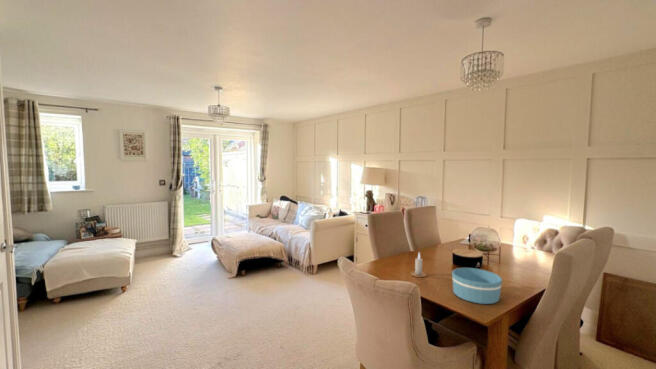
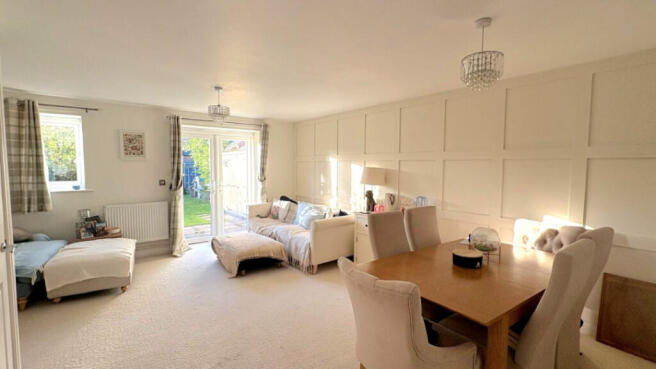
- bowl (475, 285)
- candle (418, 263)
